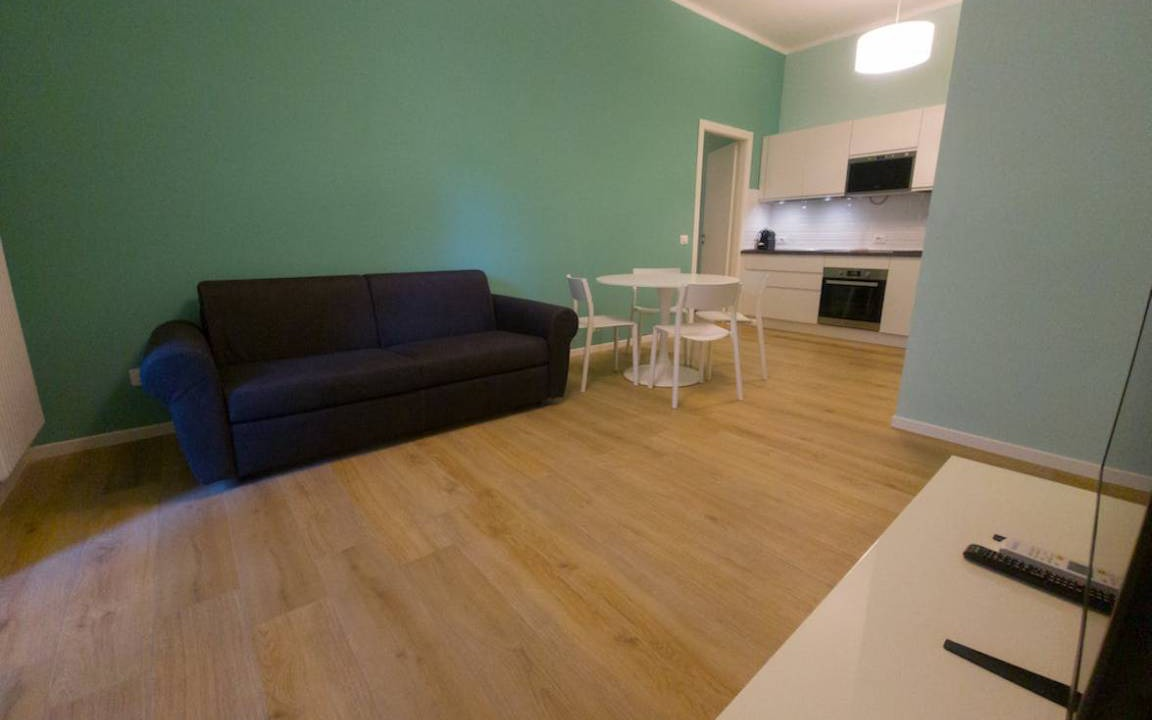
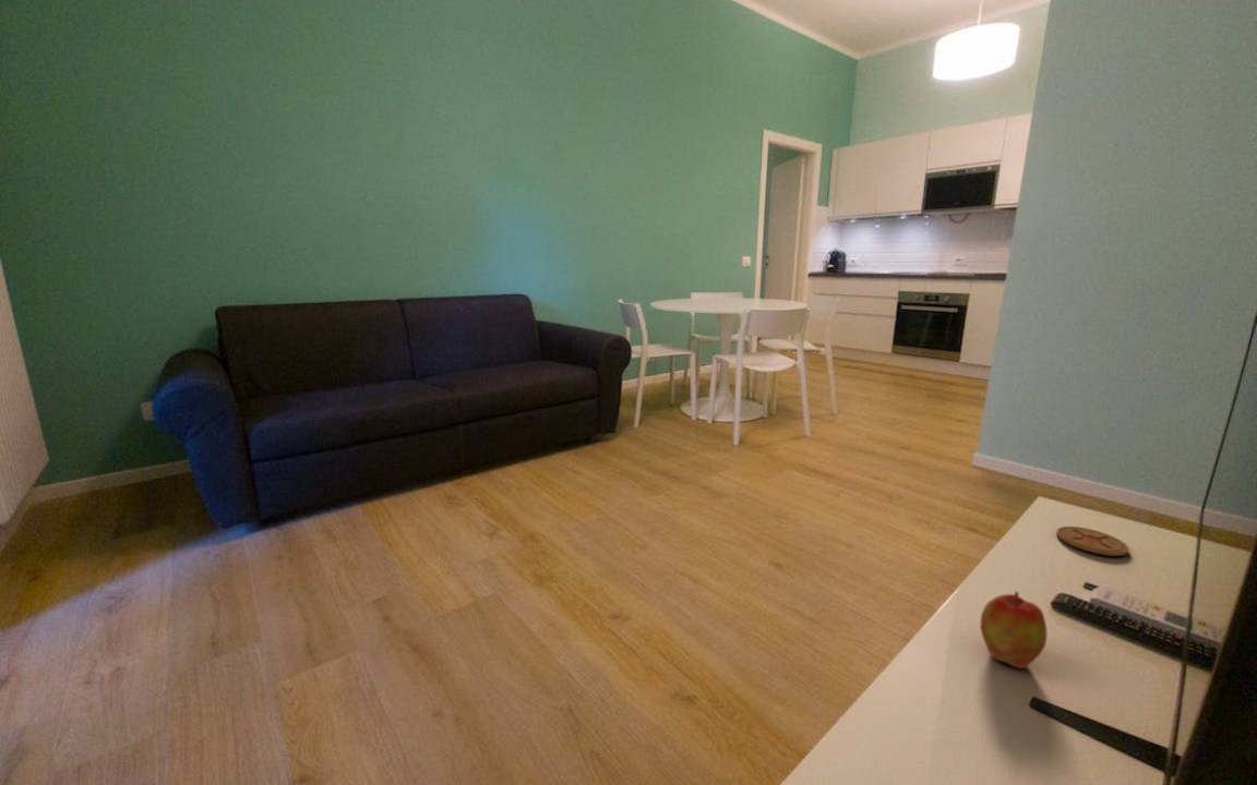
+ apple (1013, 624)
+ coaster (1091, 540)
